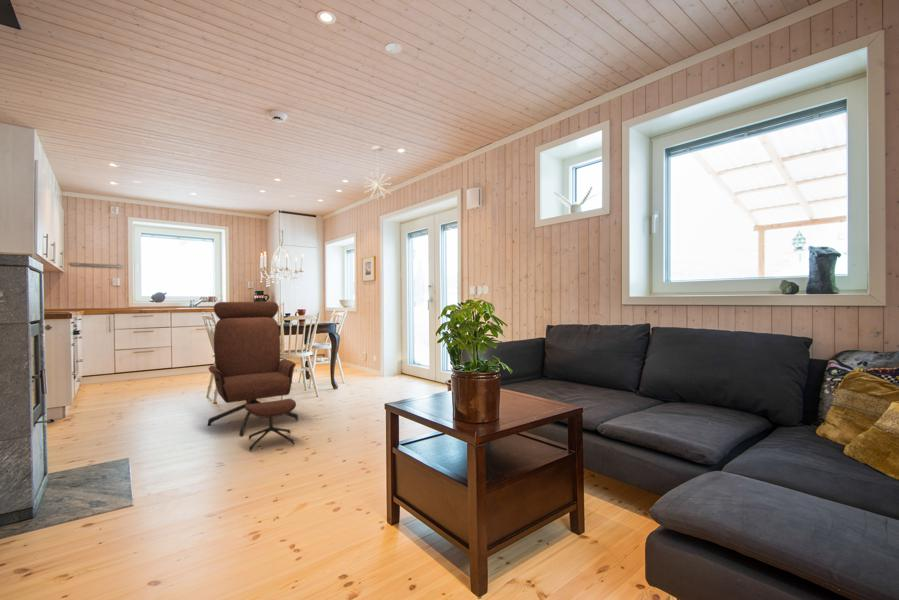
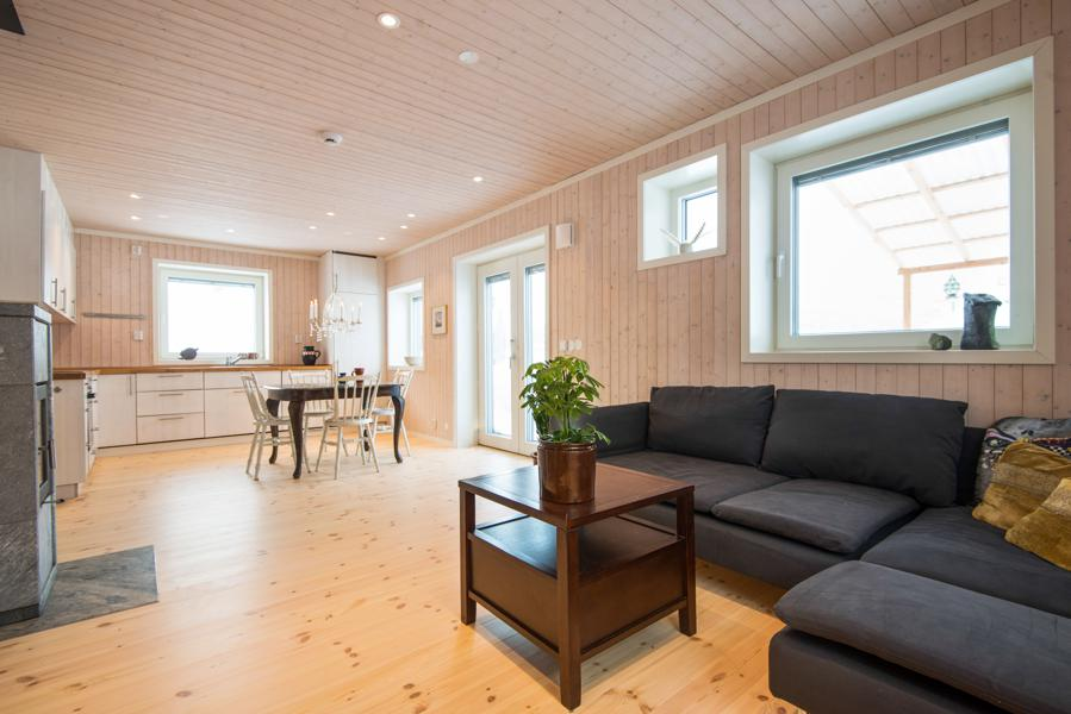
- lounge chair (258, 365)
- pendant light (377, 173)
